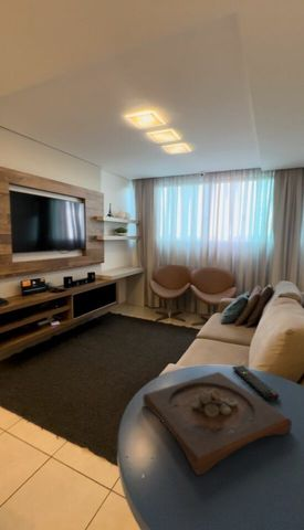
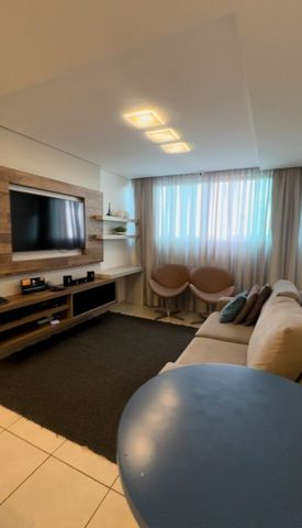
- remote control (253, 381)
- wooden tray (210, 402)
